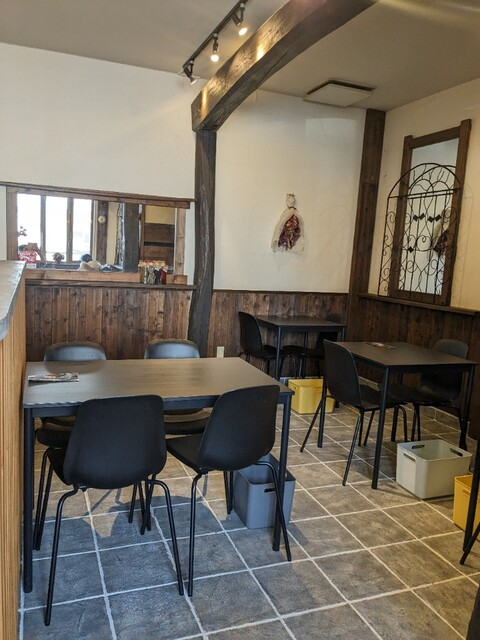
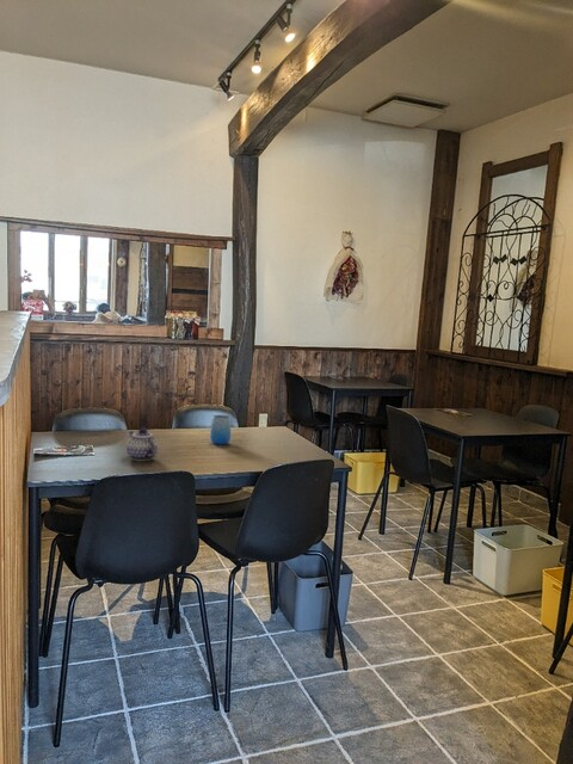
+ teapot (141, 443)
+ cup (220, 430)
